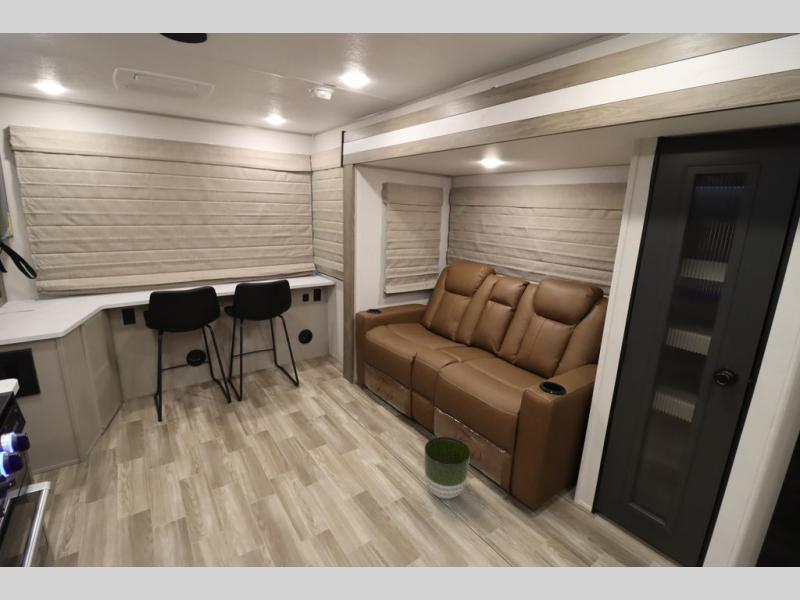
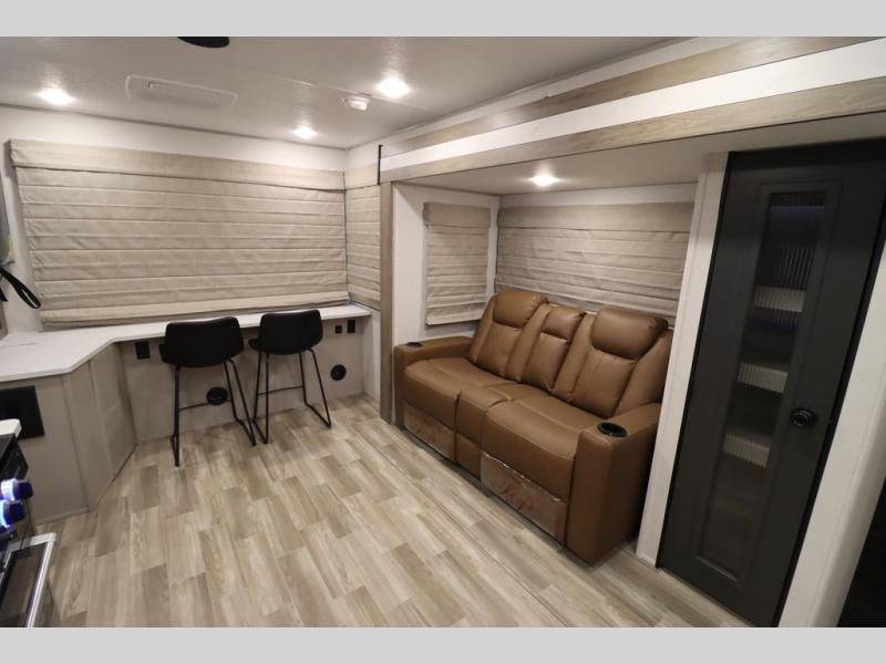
- planter (445, 471)
